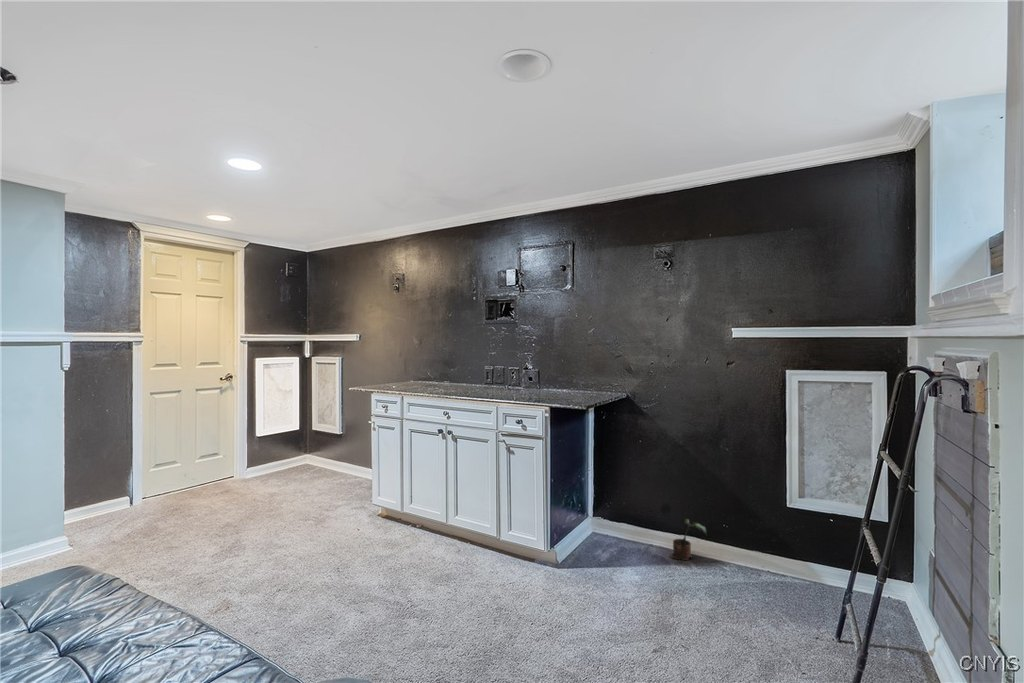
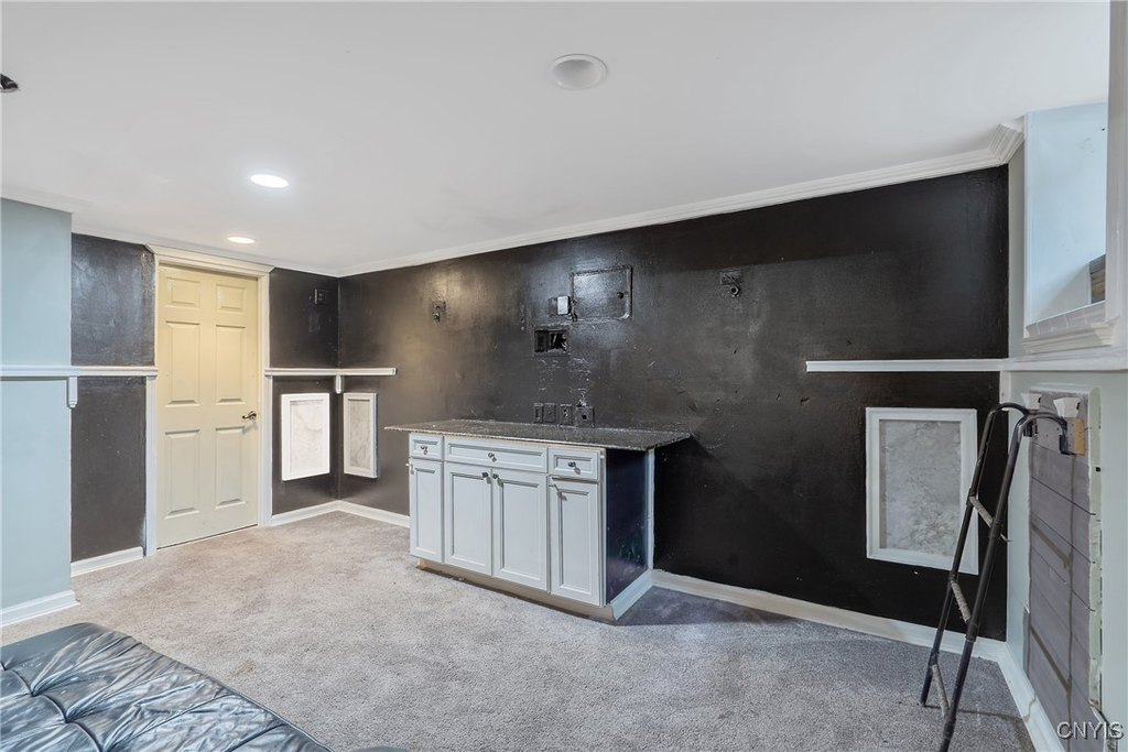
- potted plant (685, 537)
